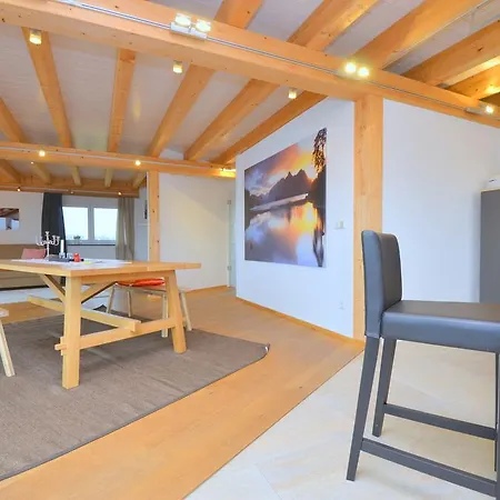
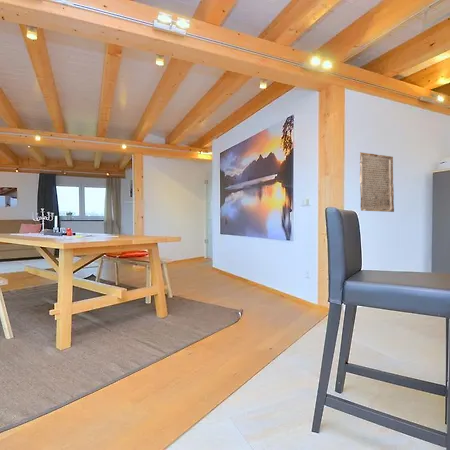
+ stone plaque (377, 182)
